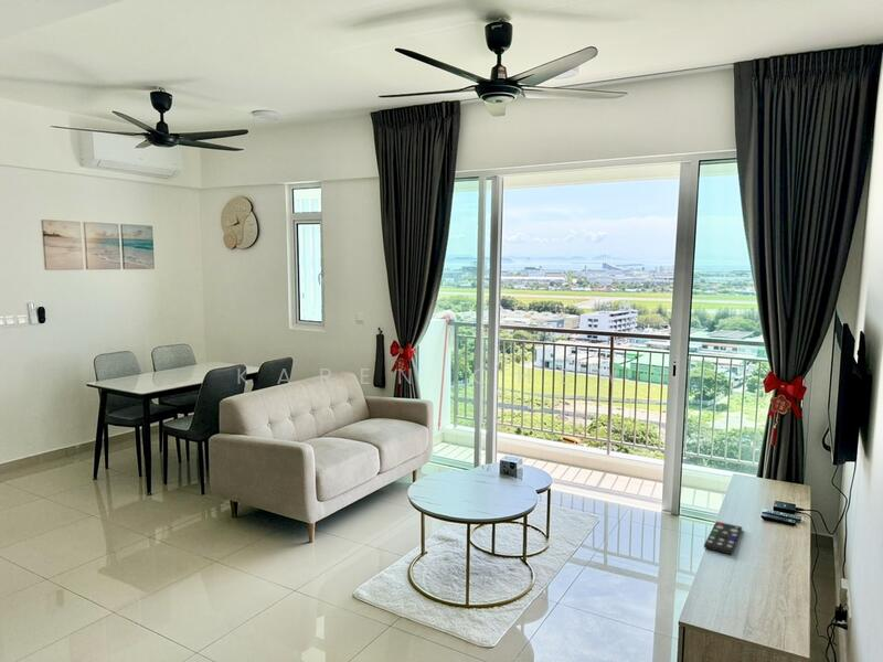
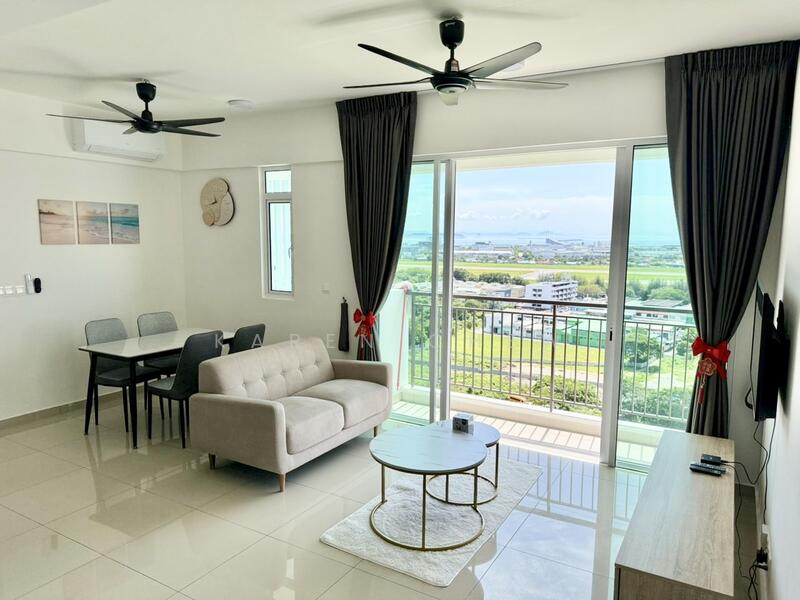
- remote control (723, 536)
